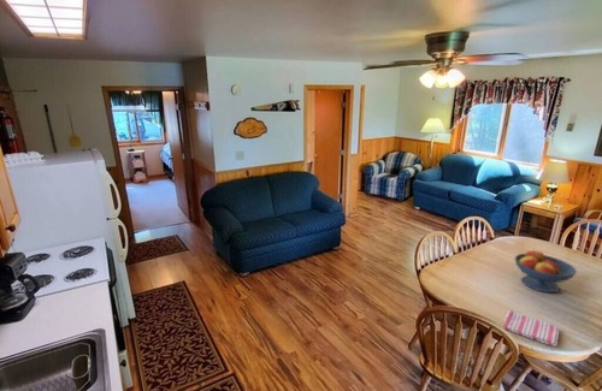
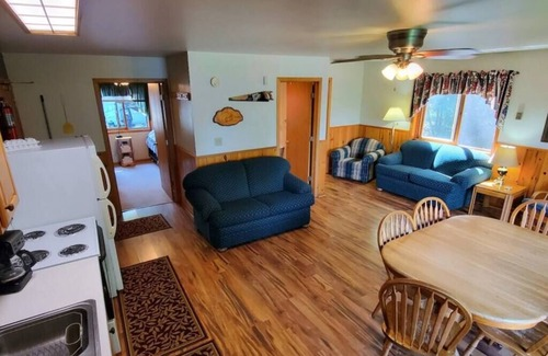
- dish towel (531, 326)
- fruit bowl (542, 269)
